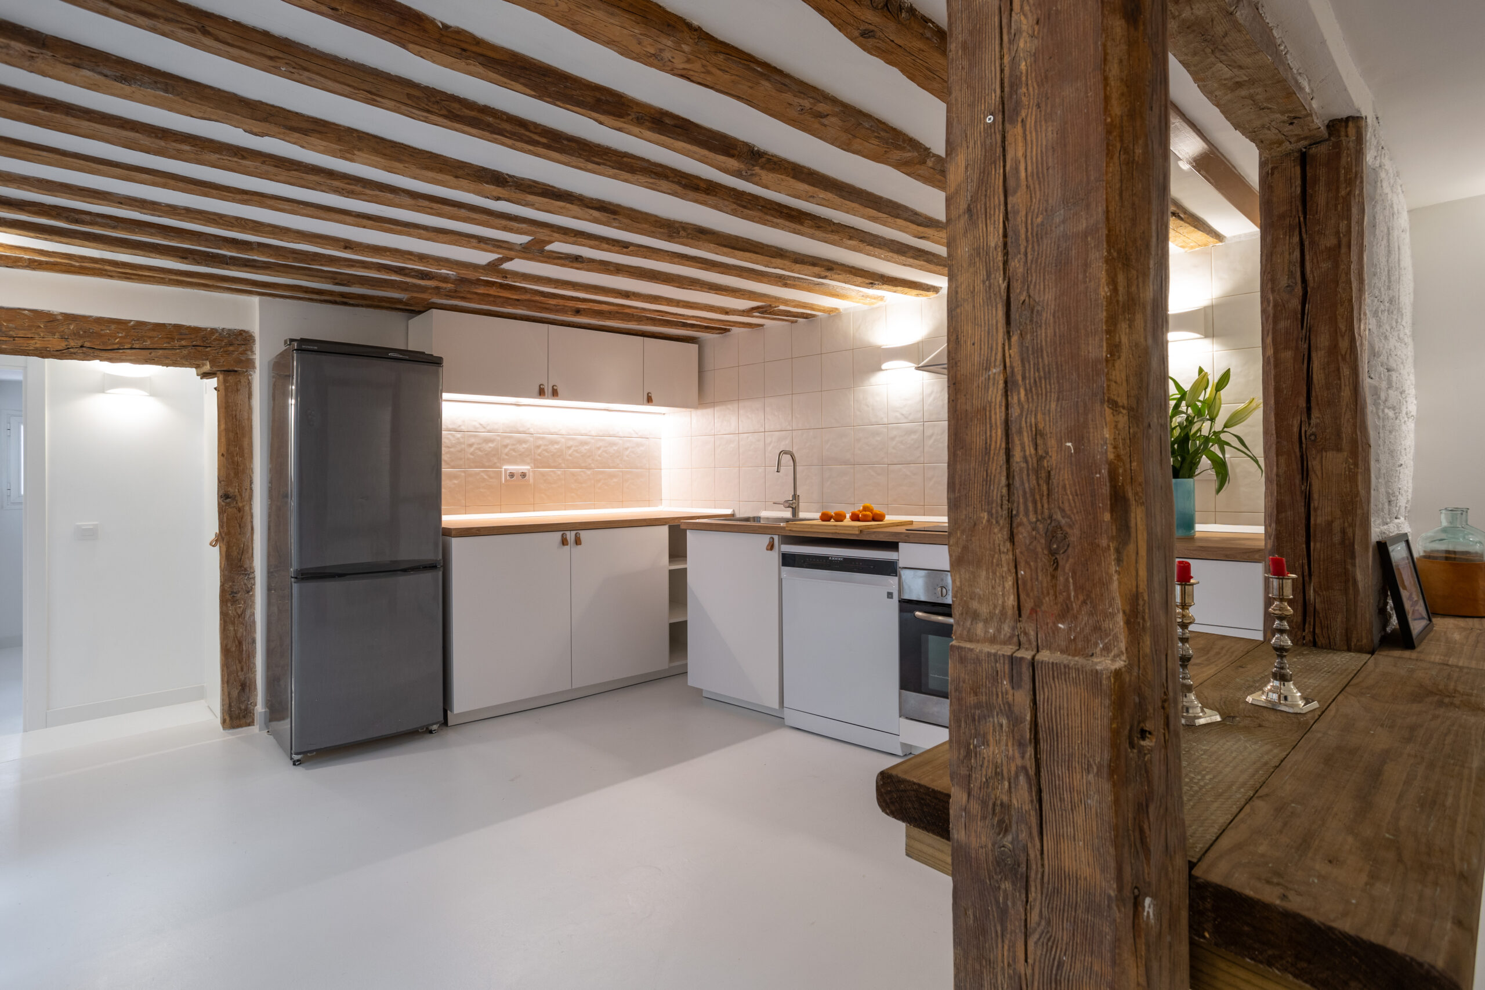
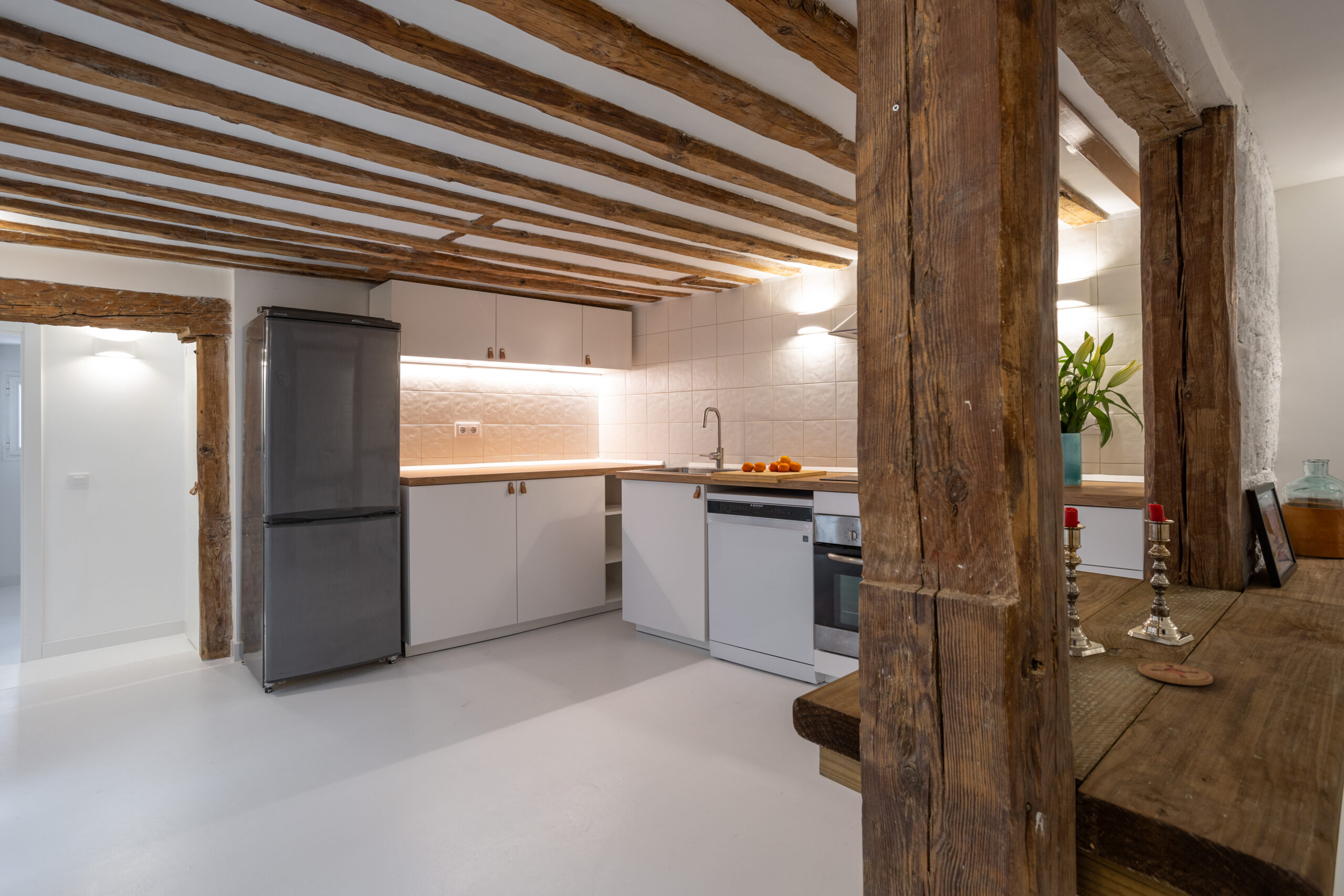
+ coaster (1174, 673)
